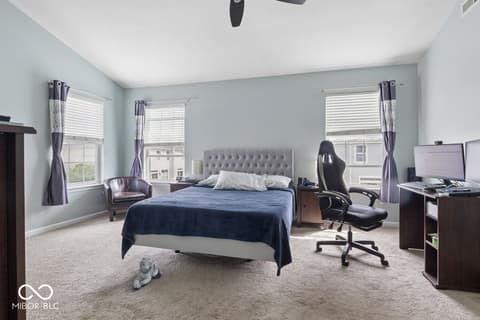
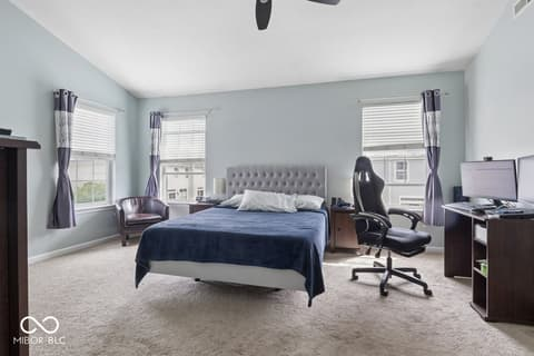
- plush toy (148, 267)
